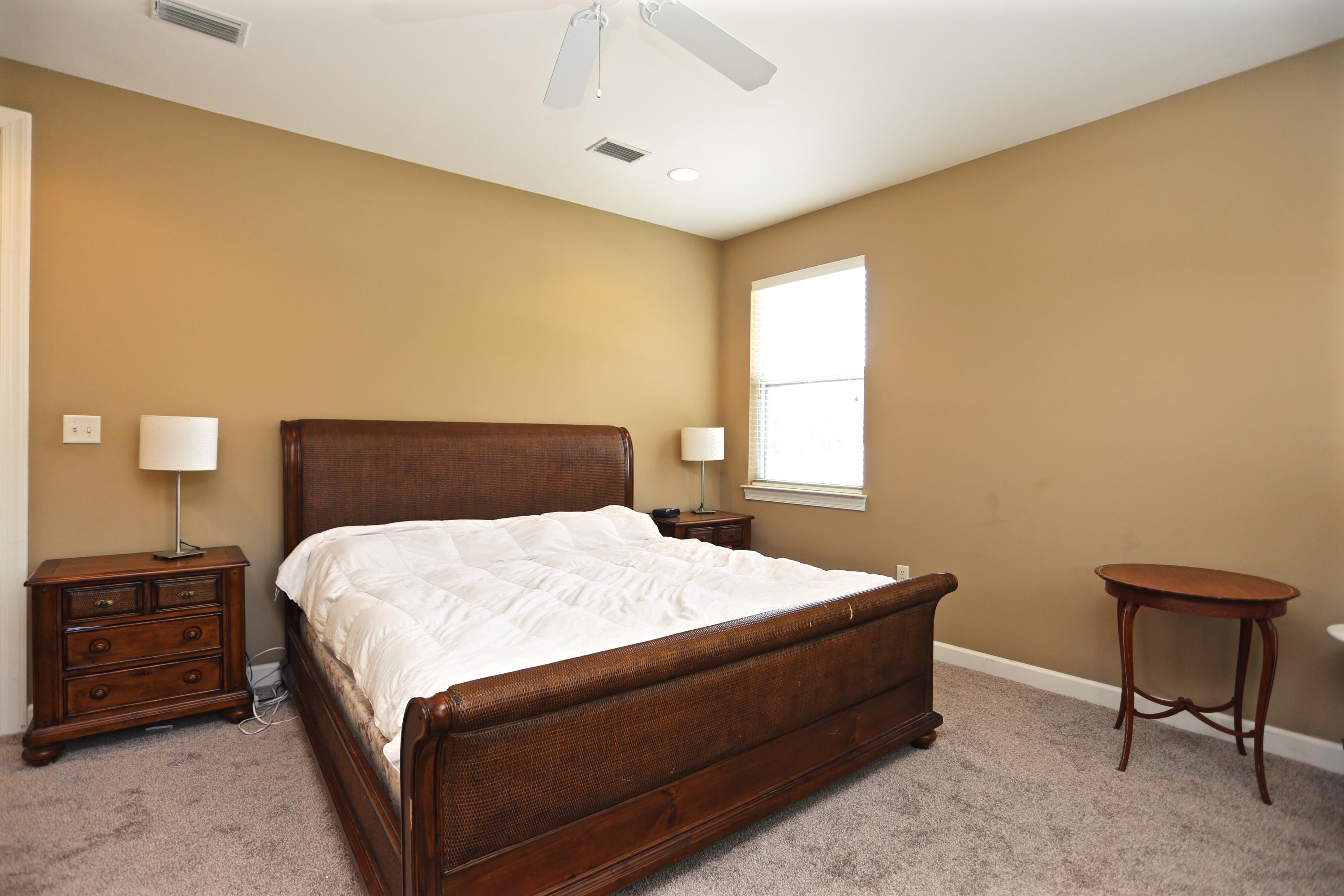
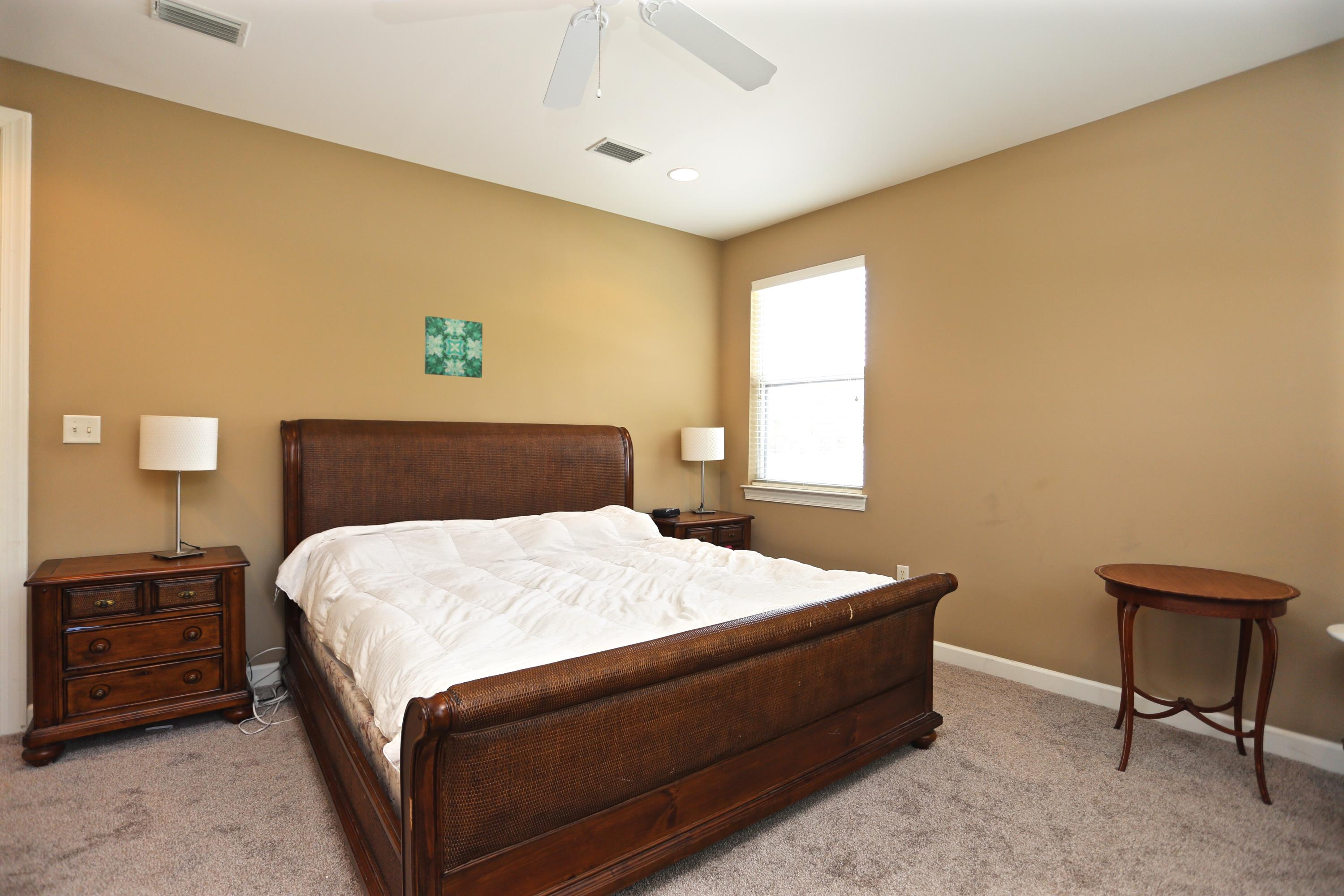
+ wall art (454, 348)
